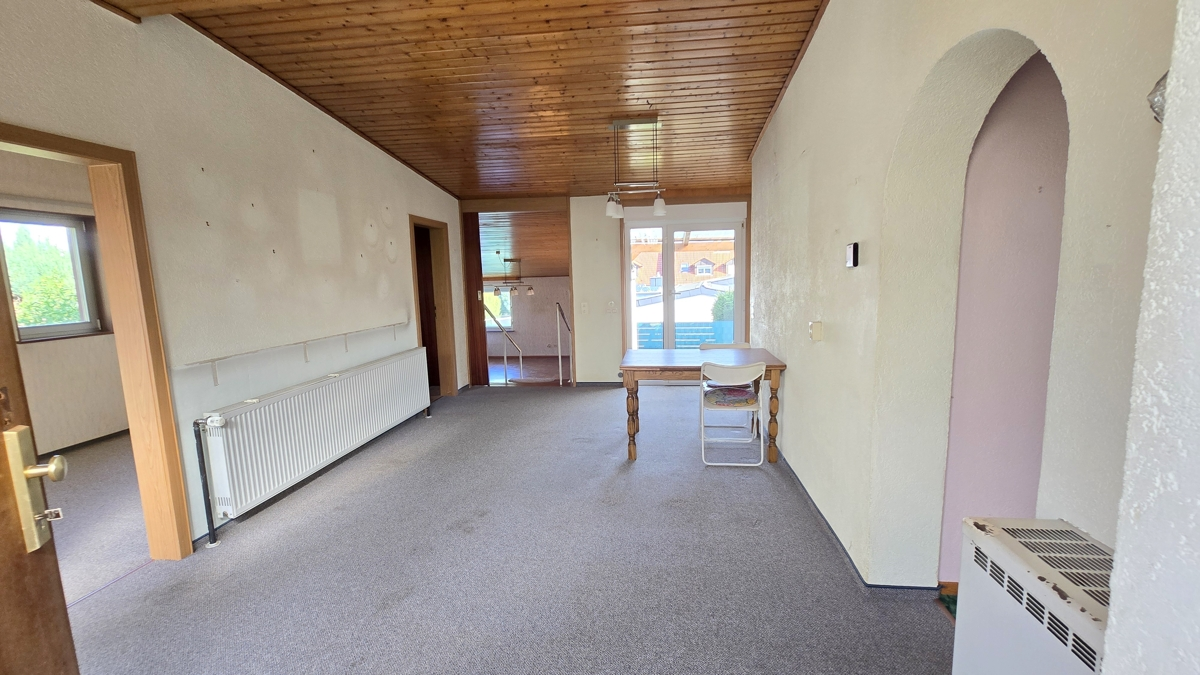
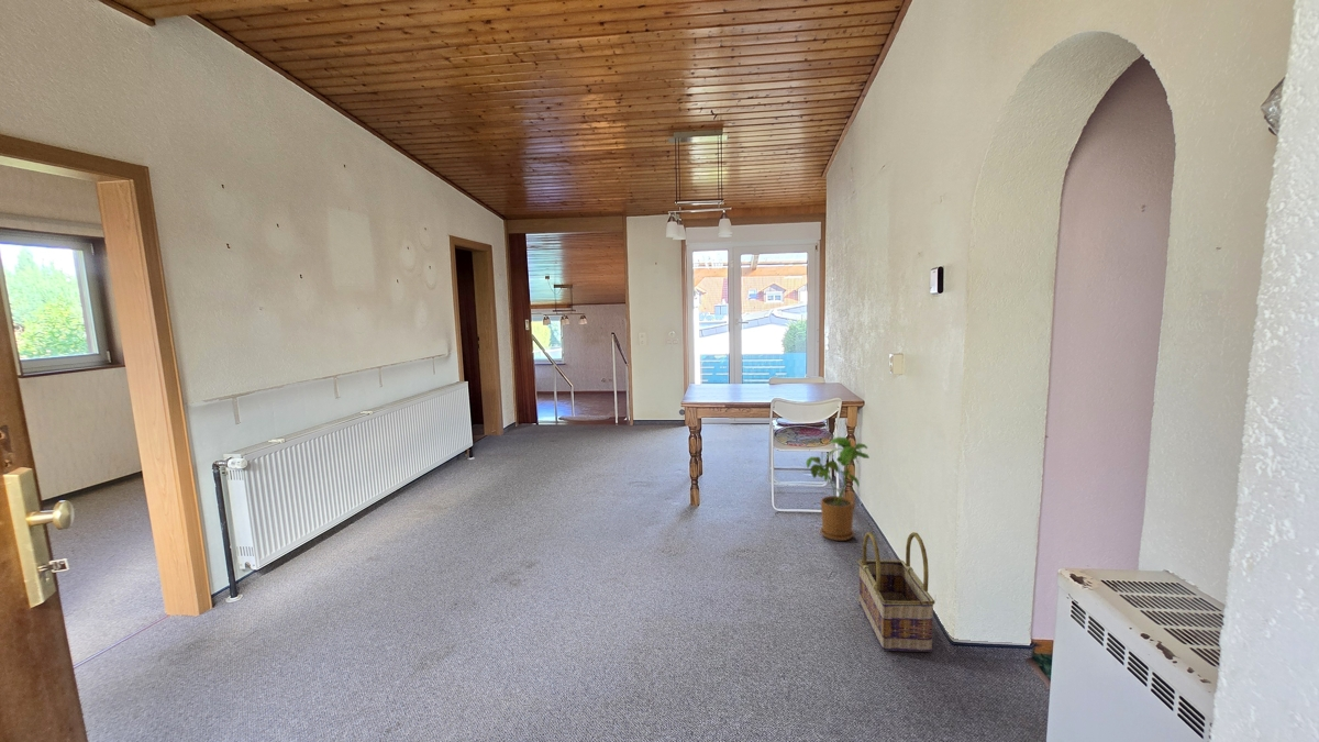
+ house plant (834, 487)
+ basket (894, 580)
